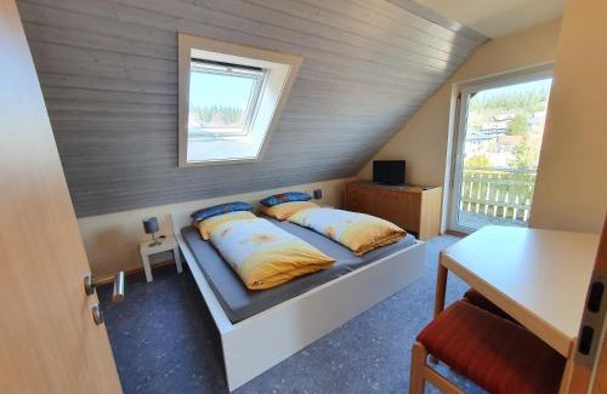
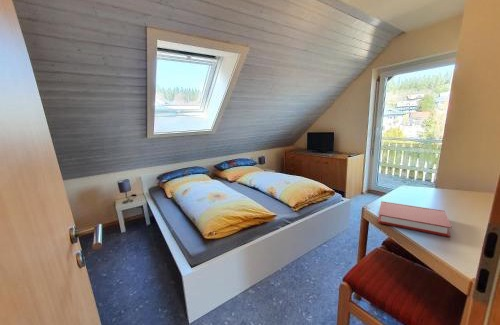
+ book (411, 216)
